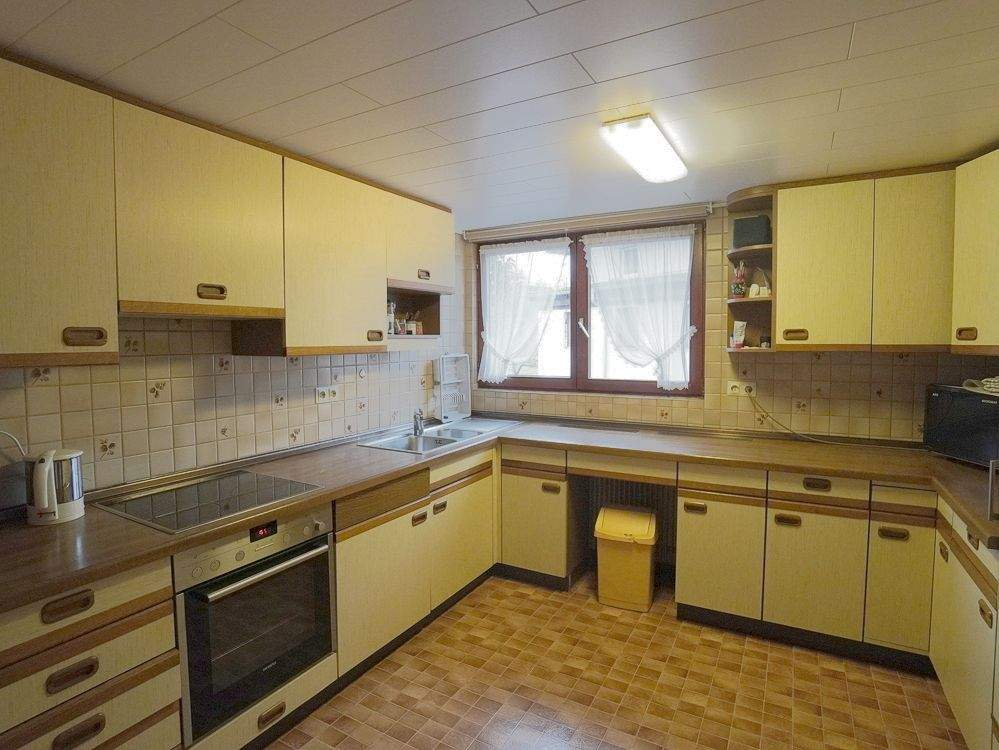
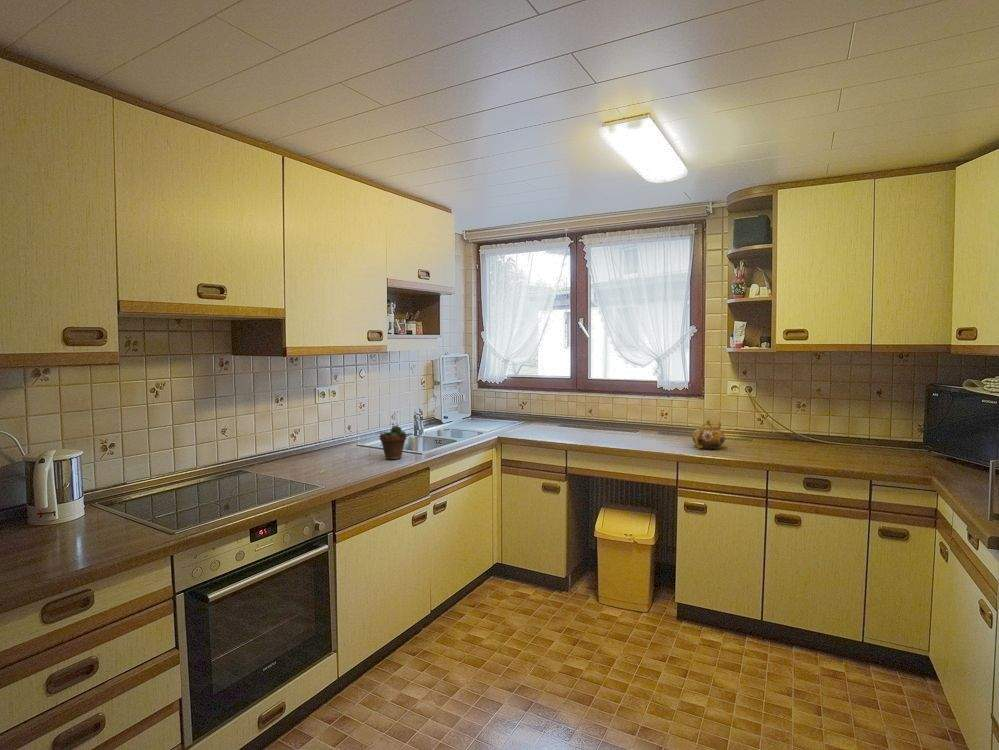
+ teapot (708, 433)
+ succulent plant (393, 436)
